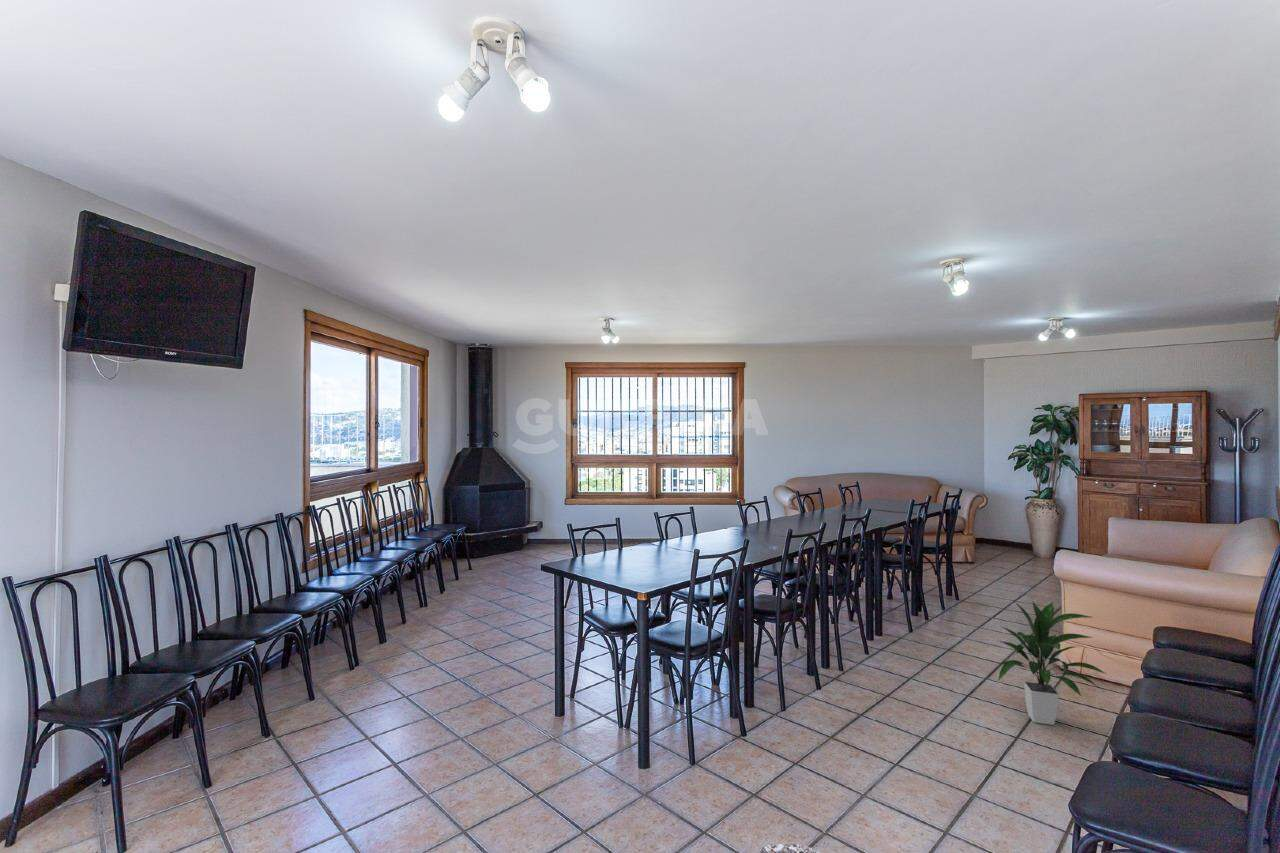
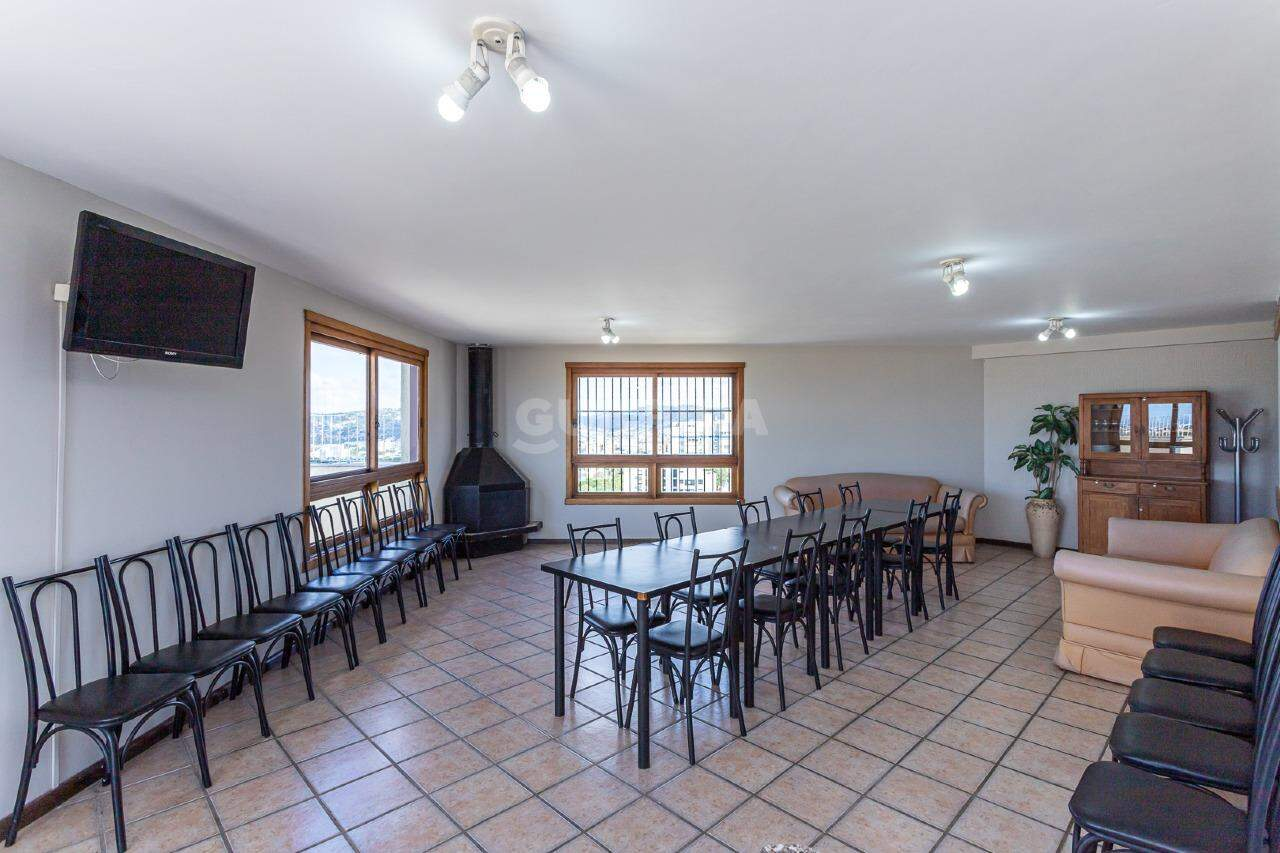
- indoor plant (1043, 658)
